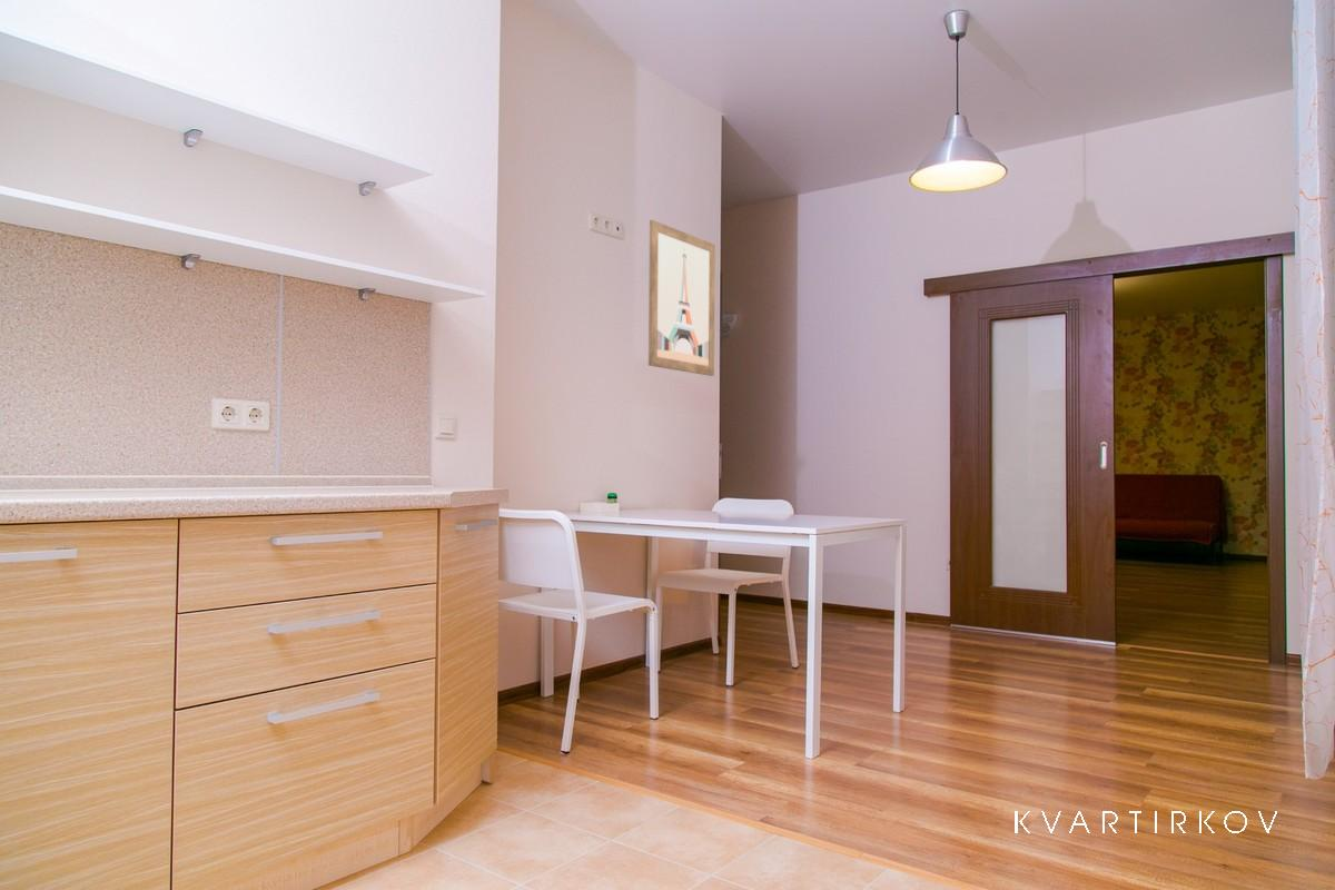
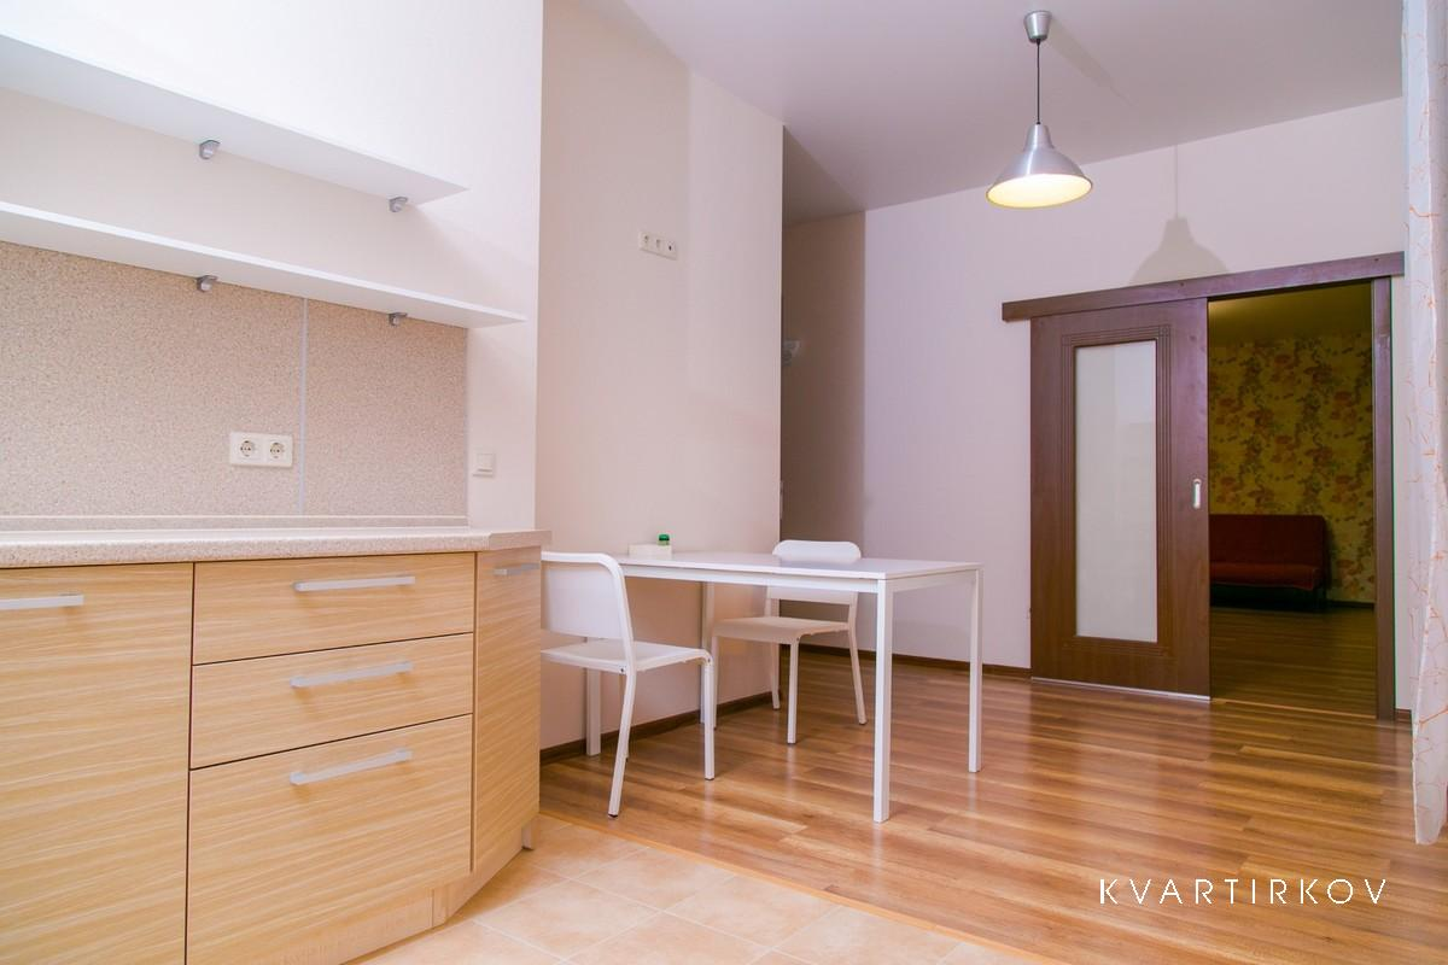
- wall art (683, 301)
